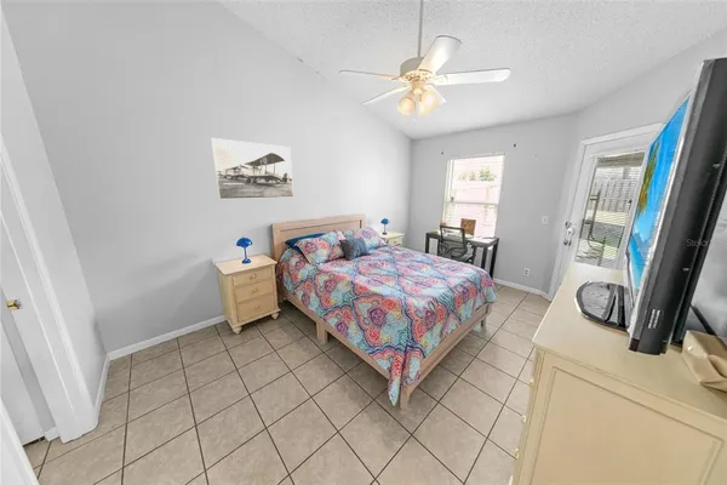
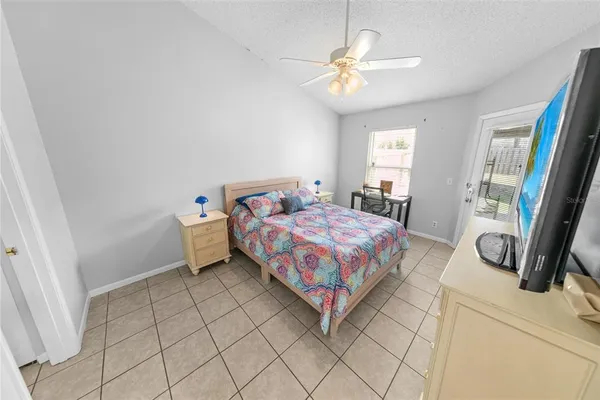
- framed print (257, 171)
